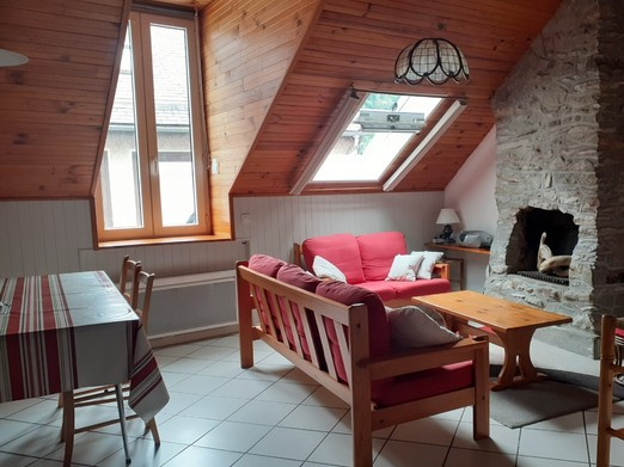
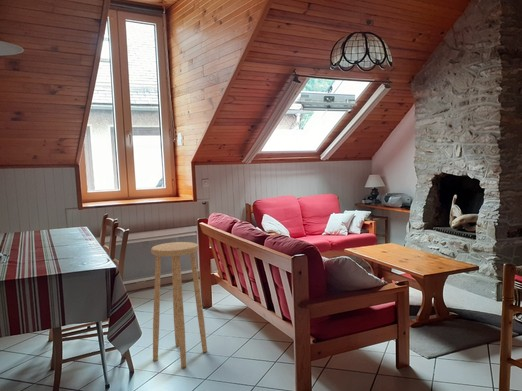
+ stool (177, 301)
